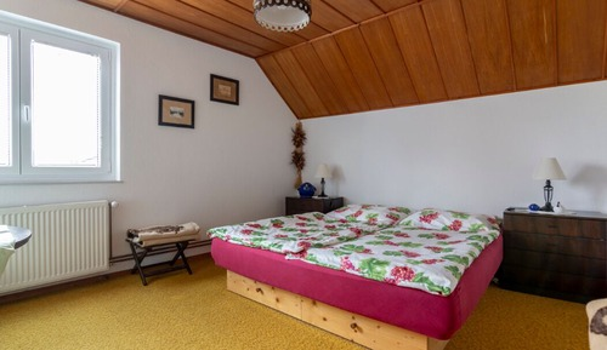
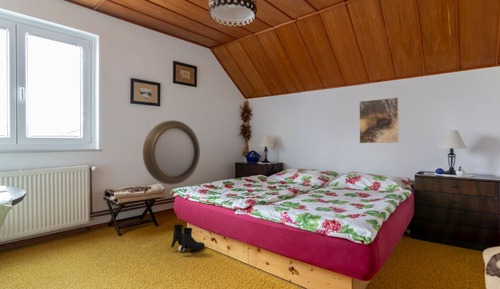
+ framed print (378, 121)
+ home mirror (175, 152)
+ boots (188, 236)
